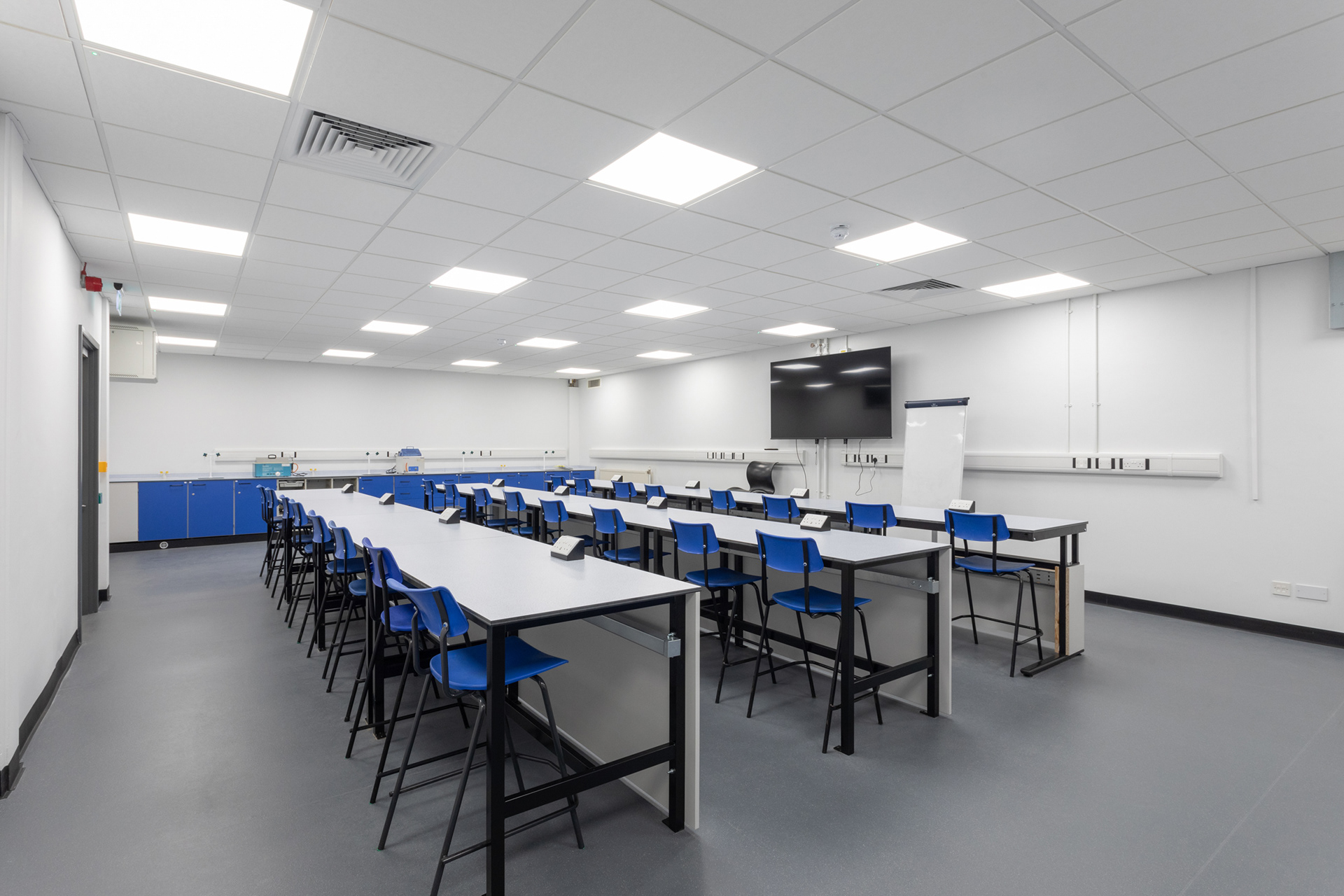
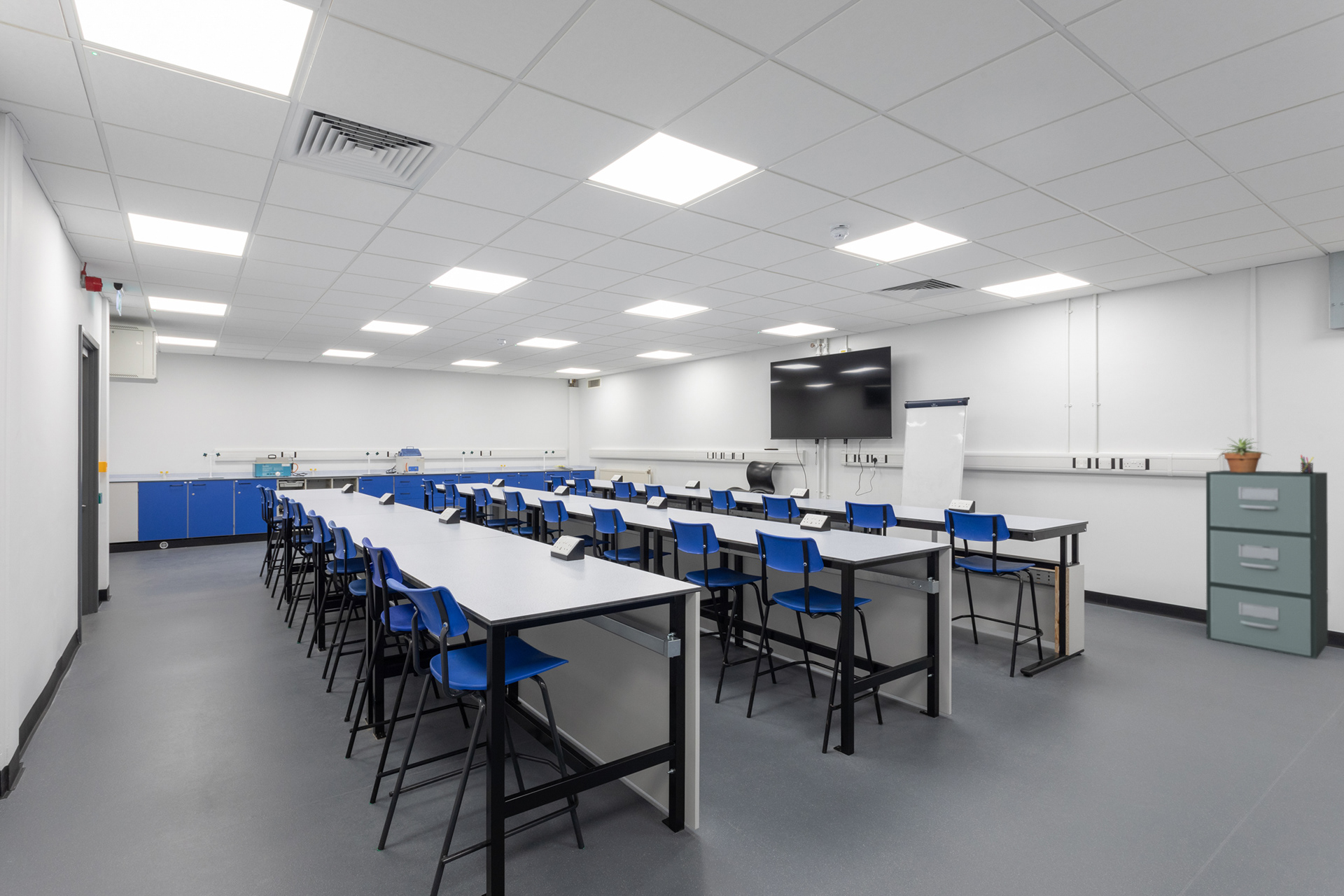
+ pen holder (1305, 463)
+ filing cabinet (1266, 556)
+ potted plant (1242, 454)
